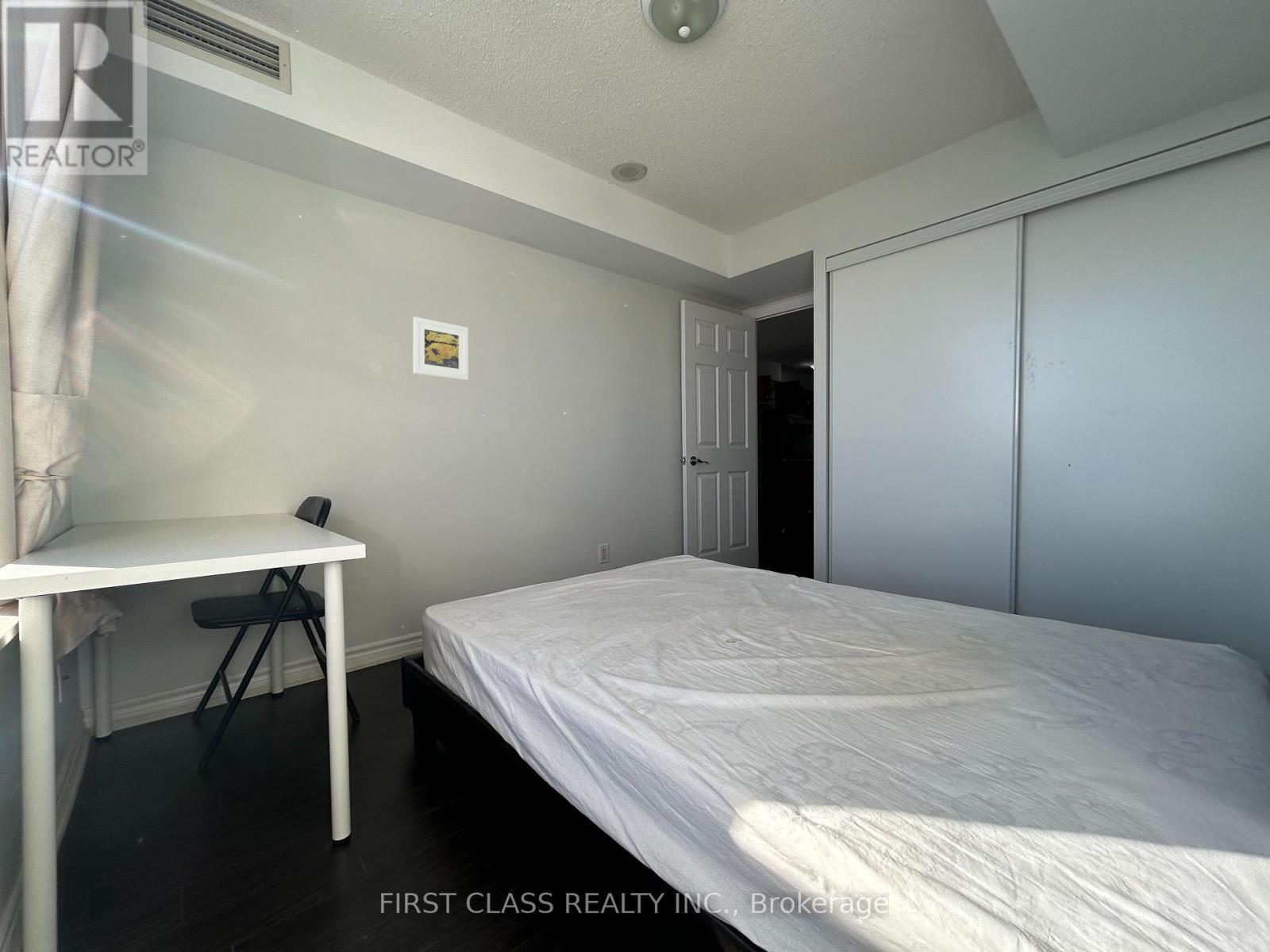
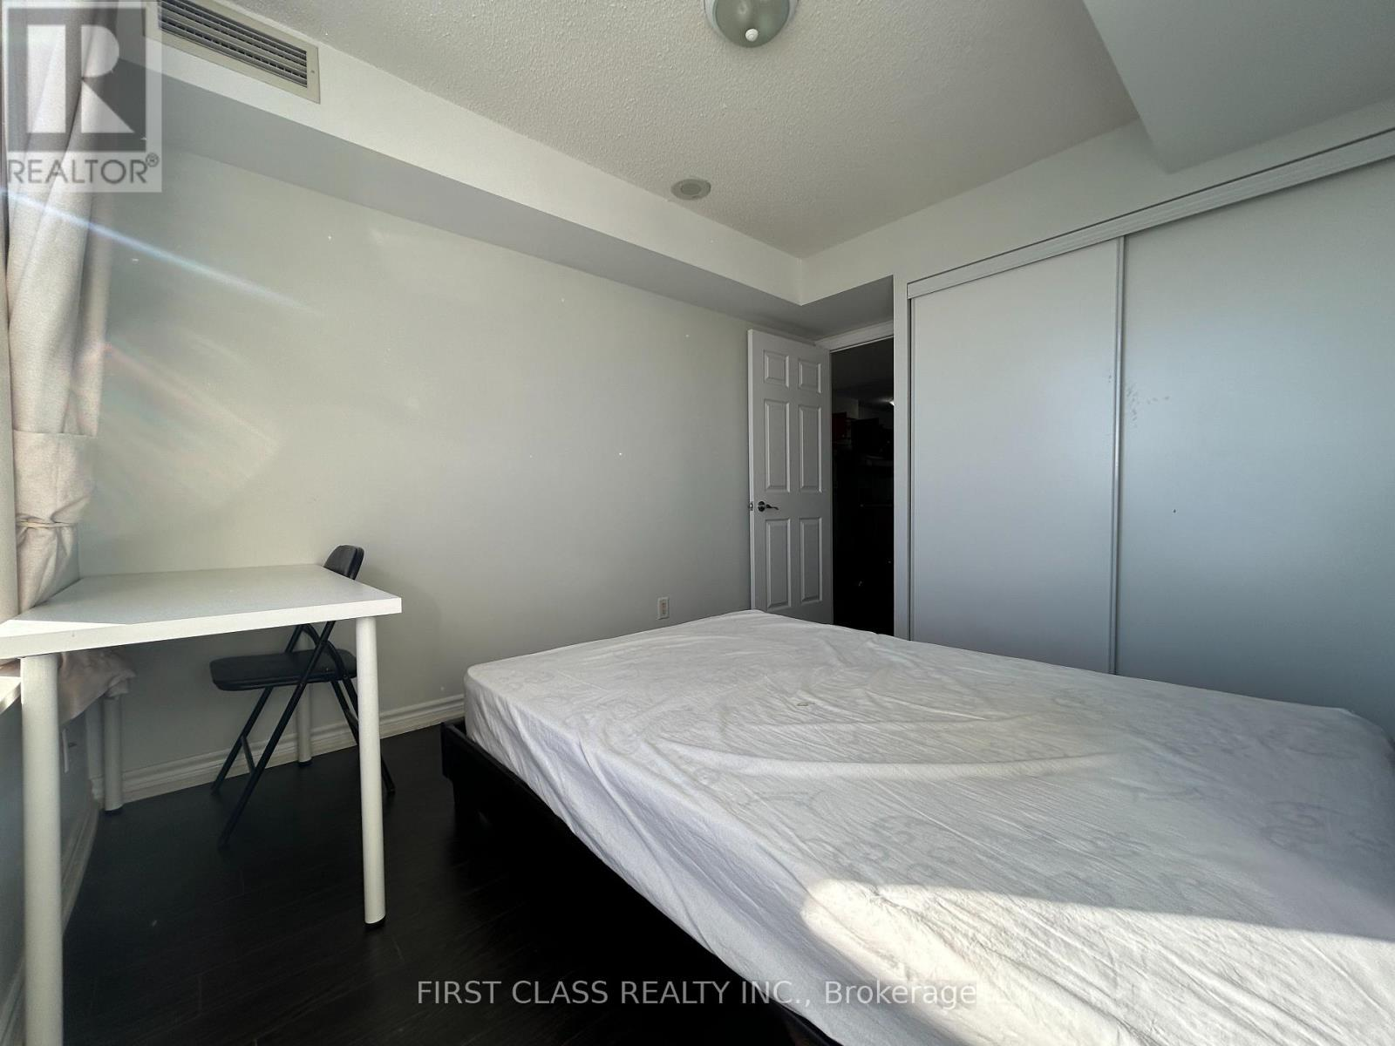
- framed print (441, 349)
